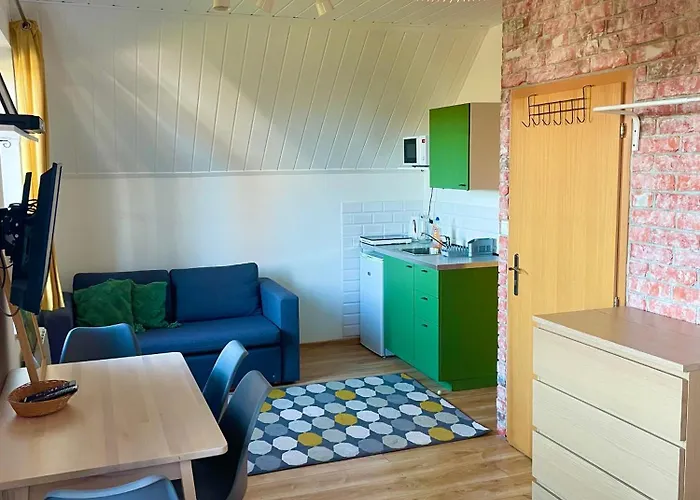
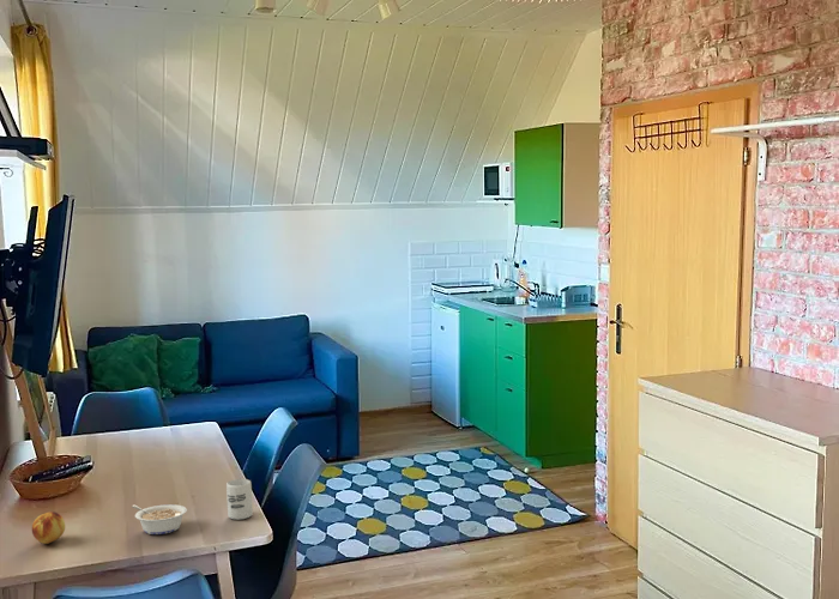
+ legume (158, 519)
+ fruit (48, 527)
+ cup (239, 498)
